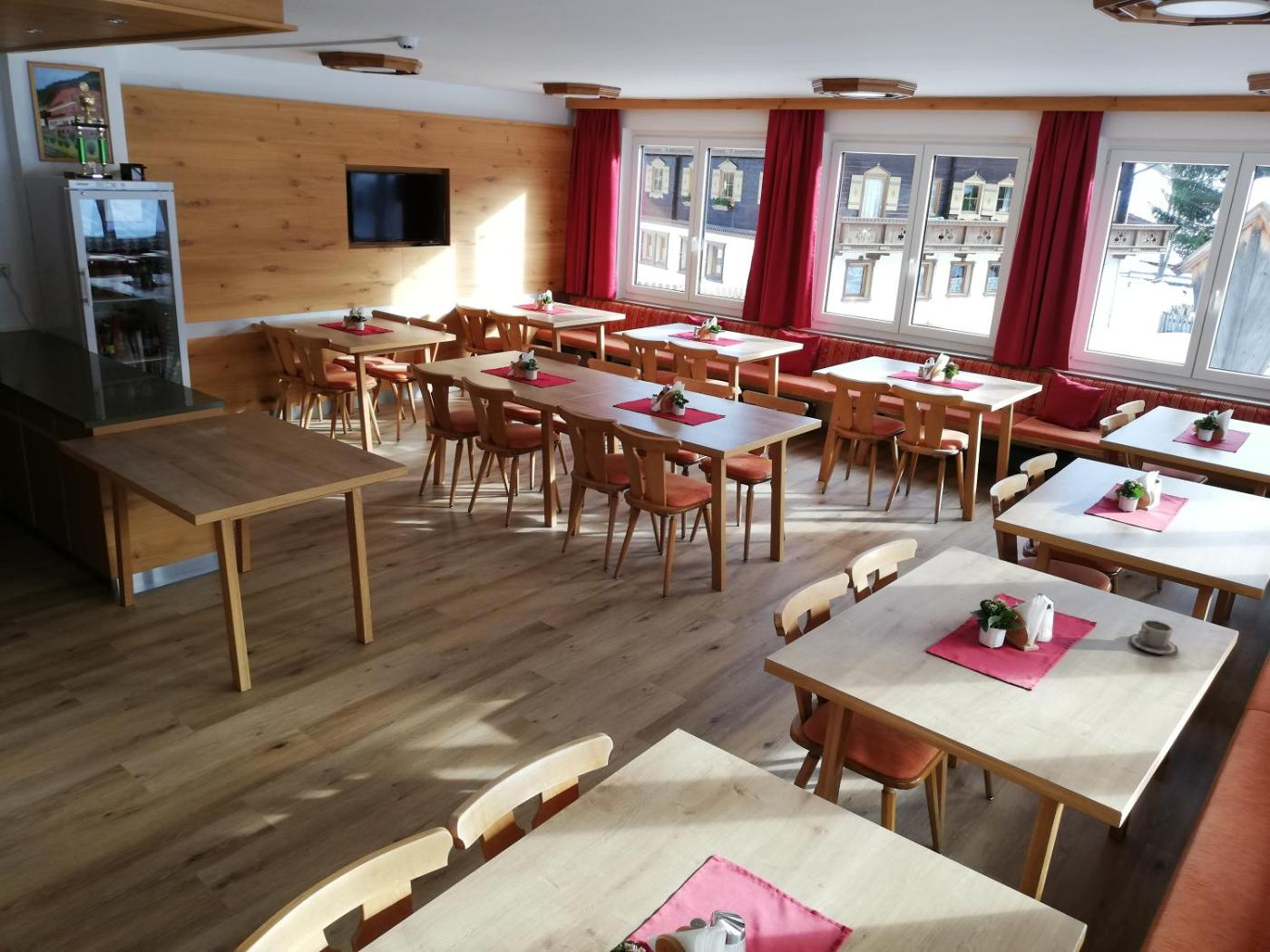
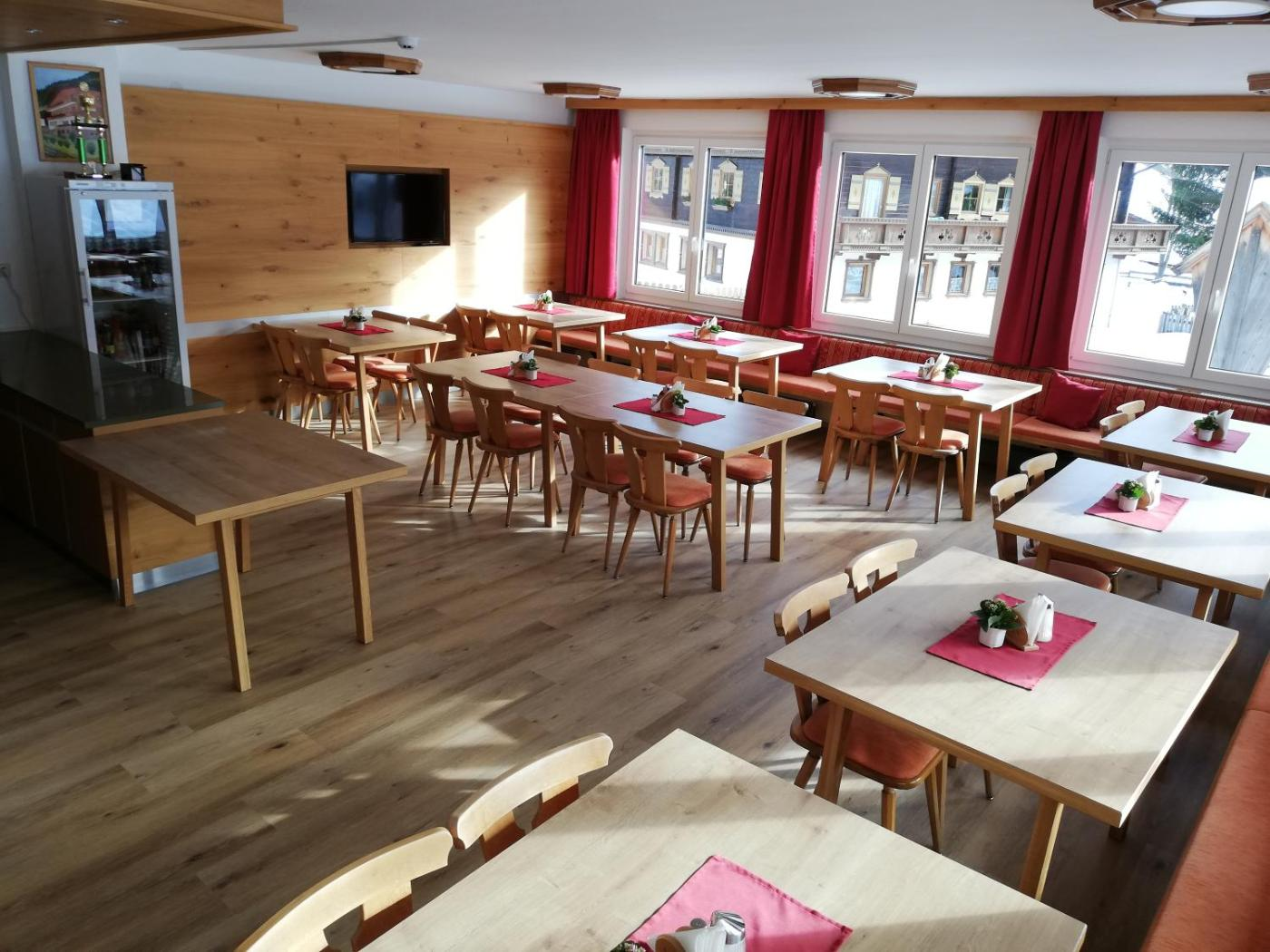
- cup (1155, 636)
